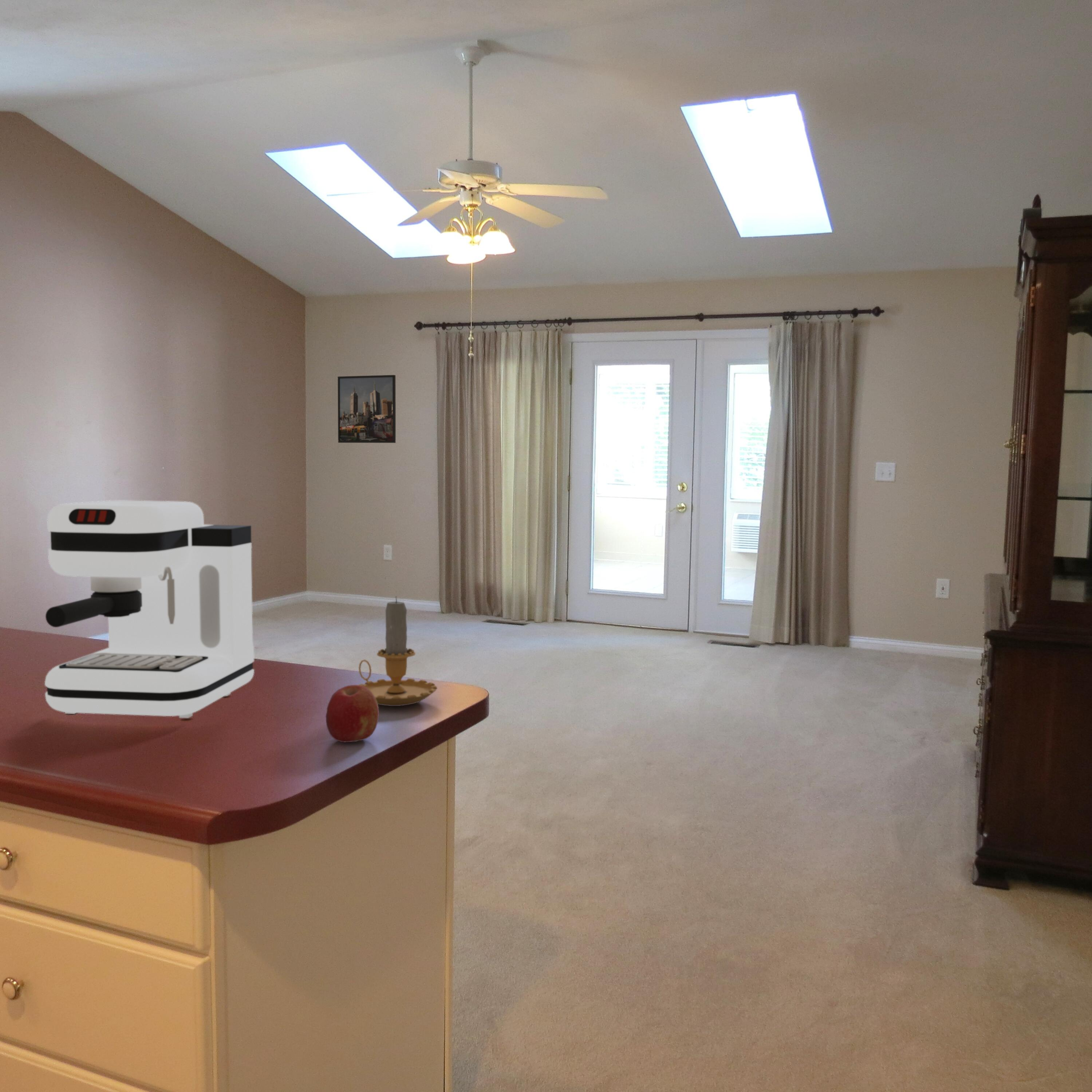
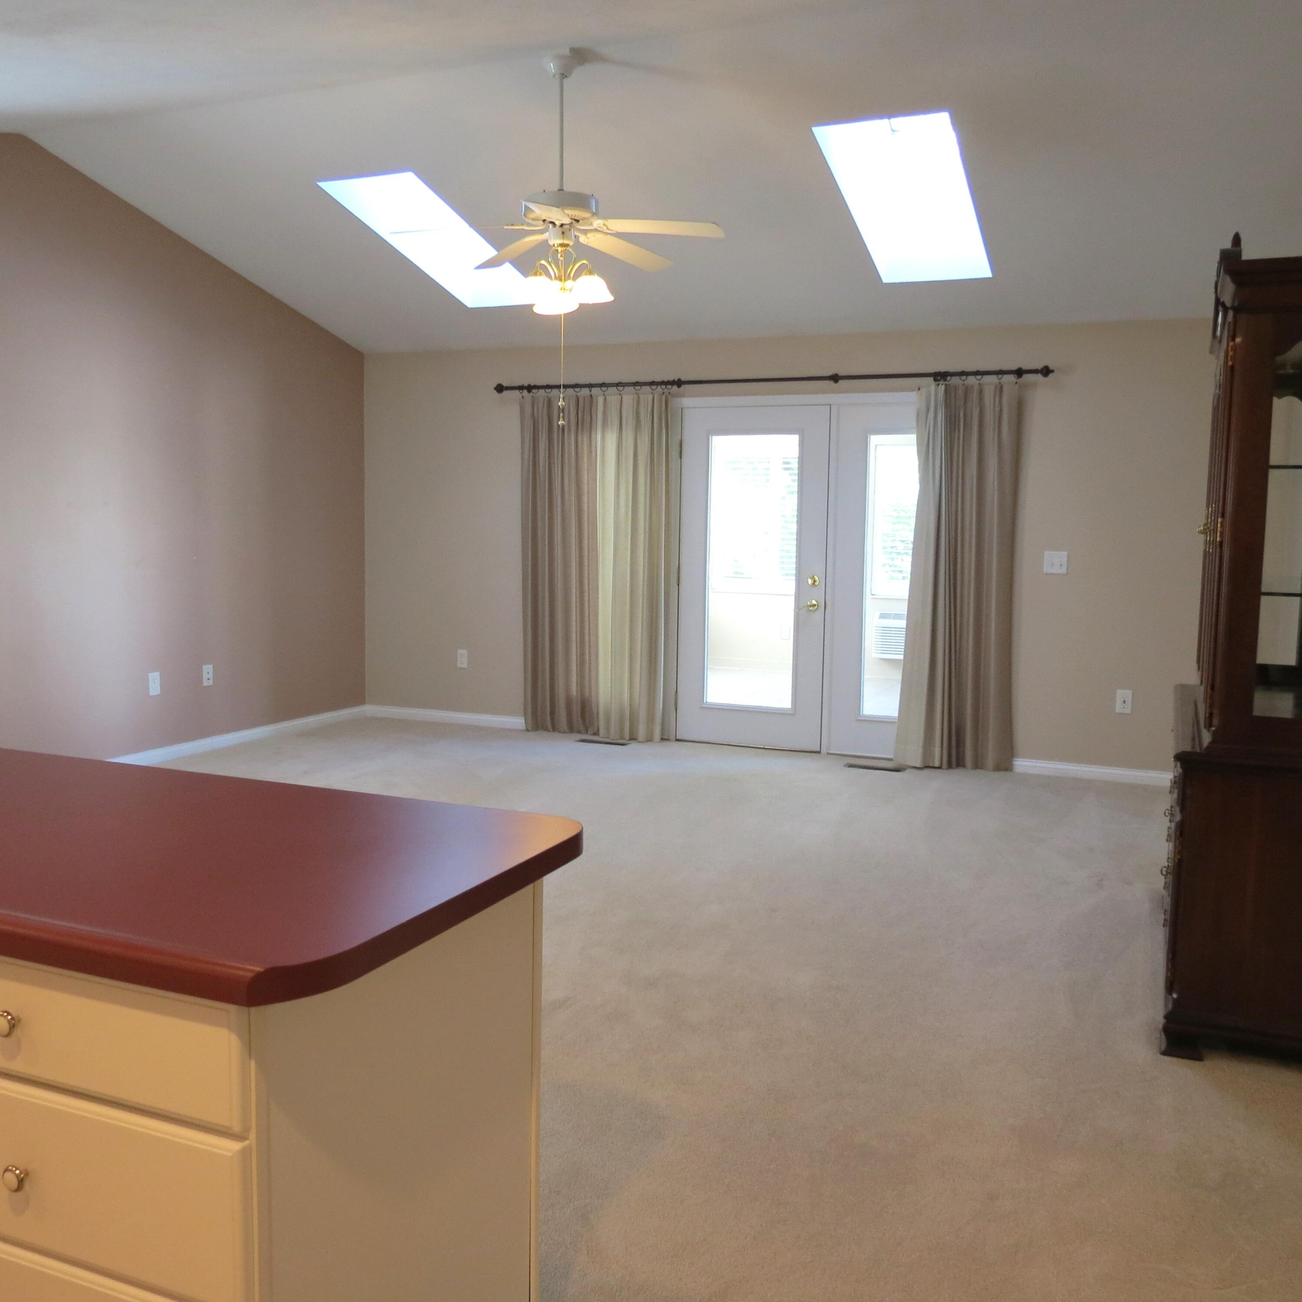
- coffee maker (148, 604)
- fruit (352, 713)
- candle (390, 647)
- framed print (366, 409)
